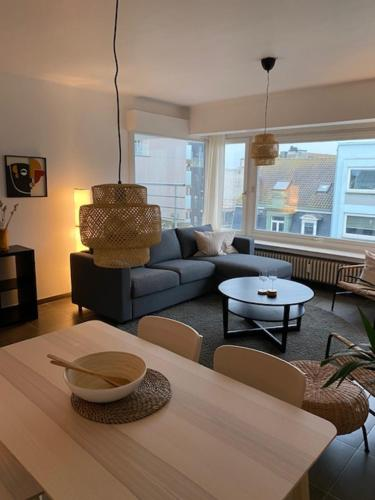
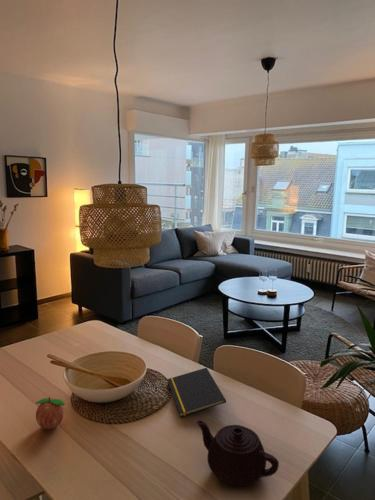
+ teapot (234, 449)
+ notepad (194, 390)
+ fruit (49, 411)
